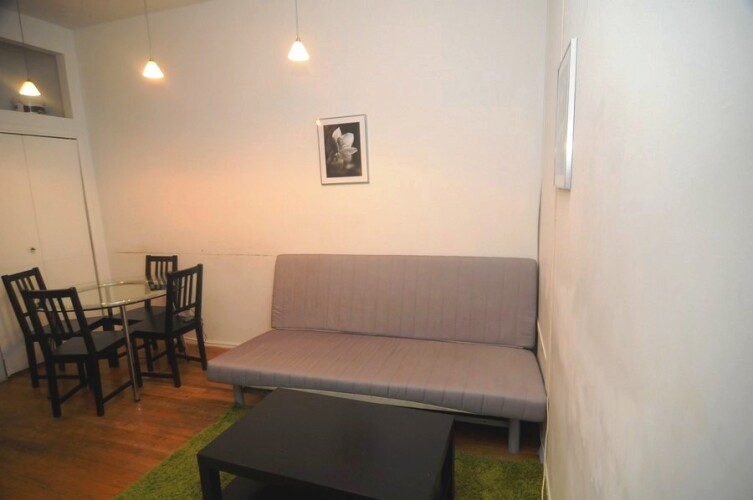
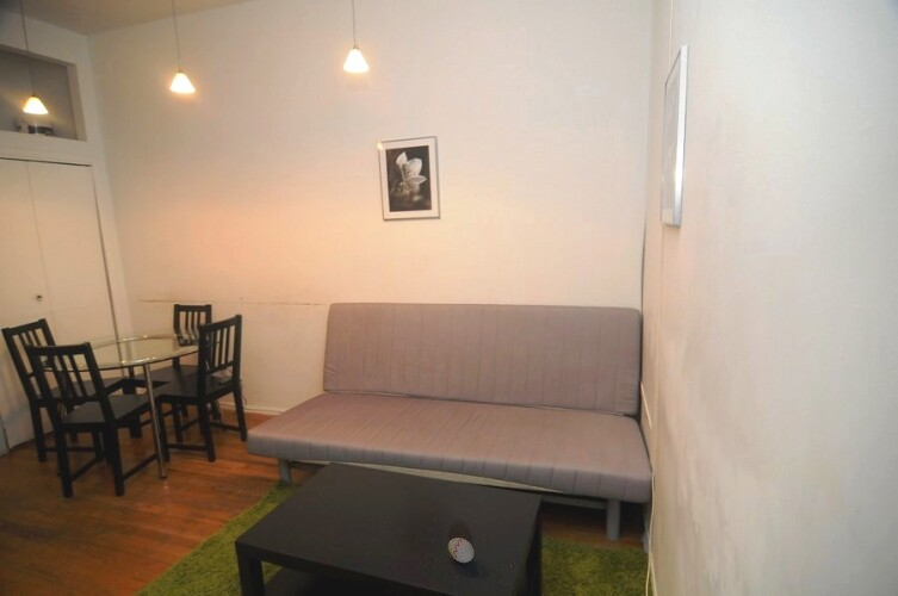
+ decorative egg (460, 550)
